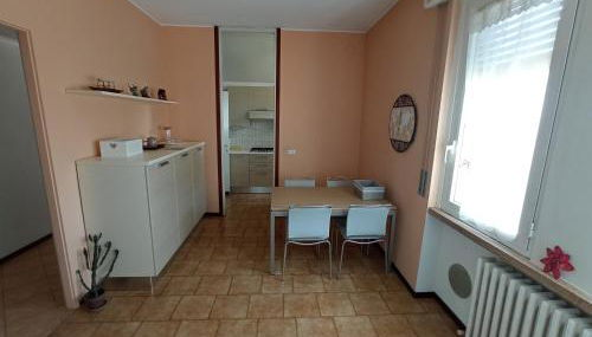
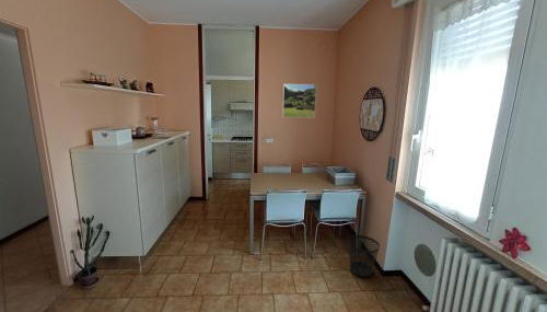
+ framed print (299, 101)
+ wastebasket (361, 256)
